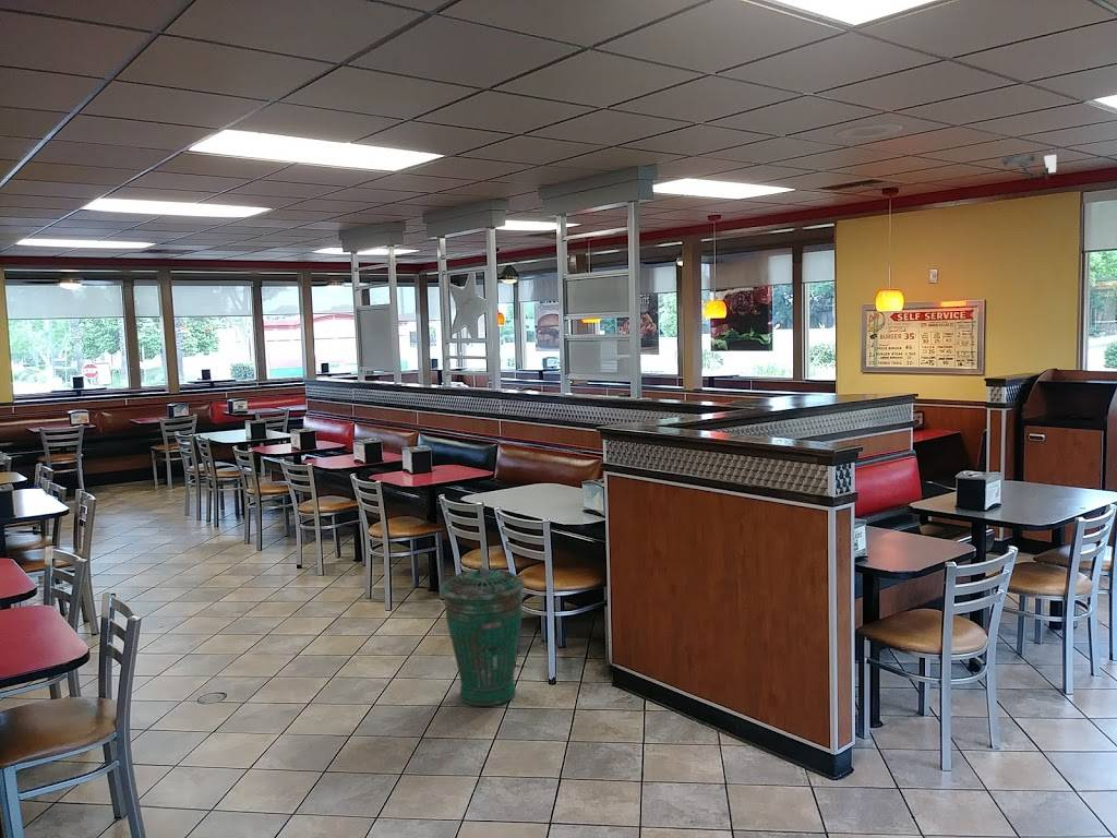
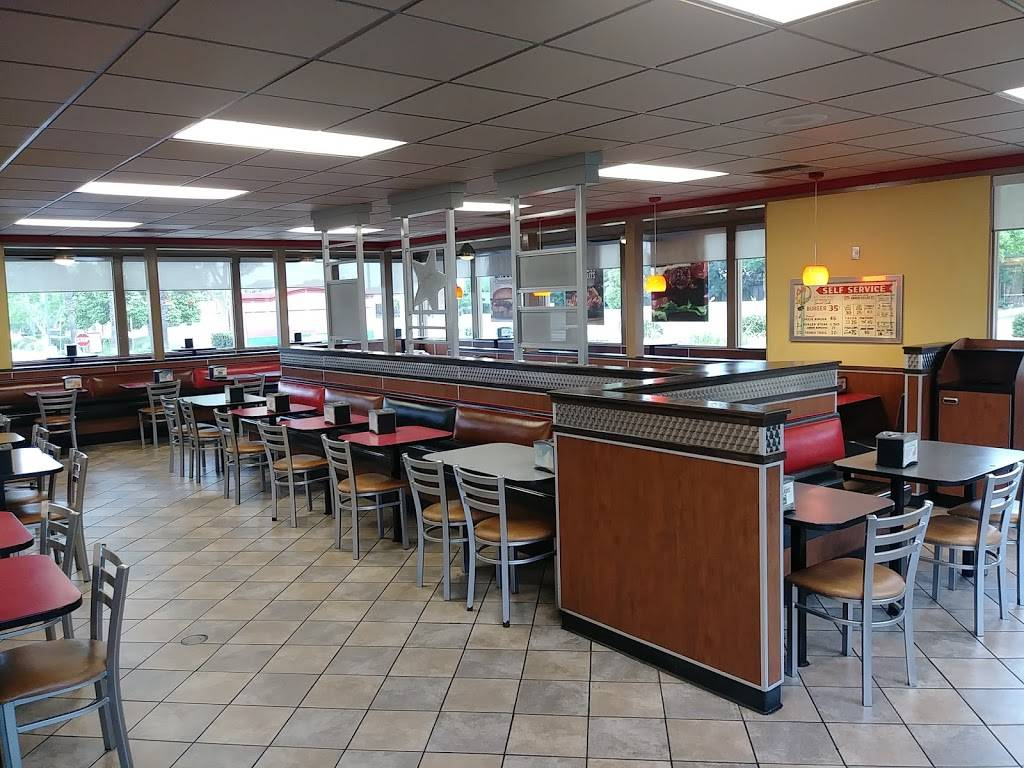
- trash can (484, 631)
- security camera (1026, 170)
